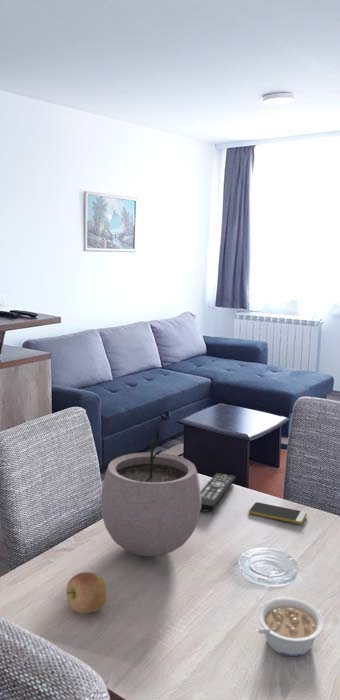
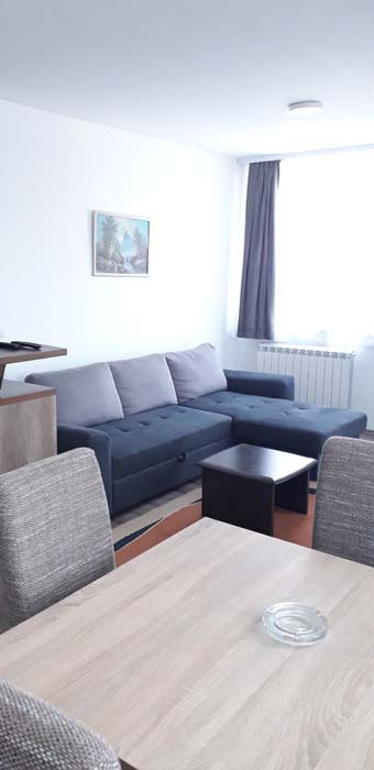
- smartphone (277, 512)
- remote control (214, 491)
- apple (84, 593)
- plant pot (151, 489)
- legume (289, 628)
